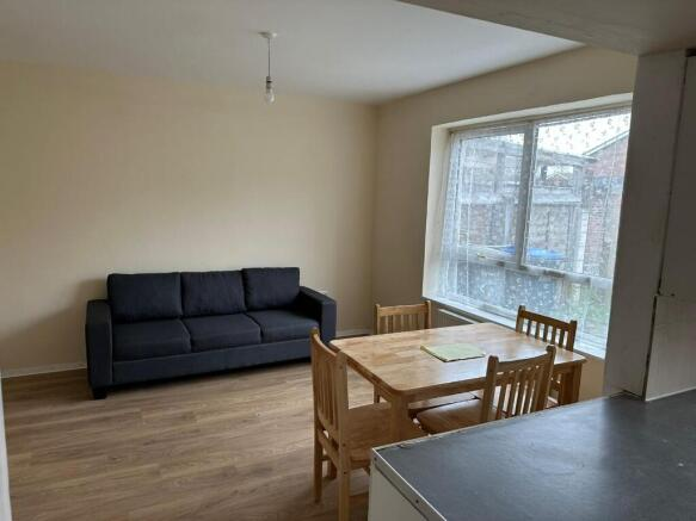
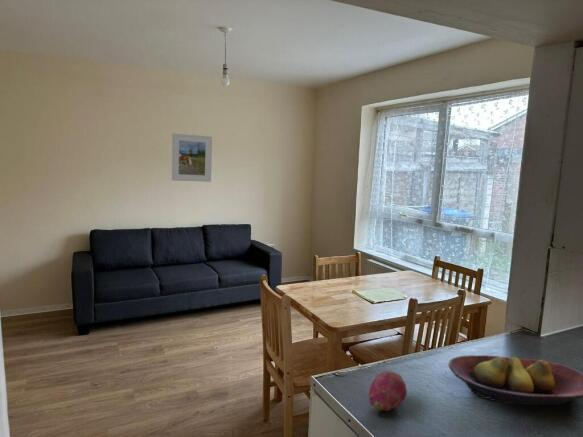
+ fruit (386, 388)
+ fruit bowl (519, 375)
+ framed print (192, 158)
